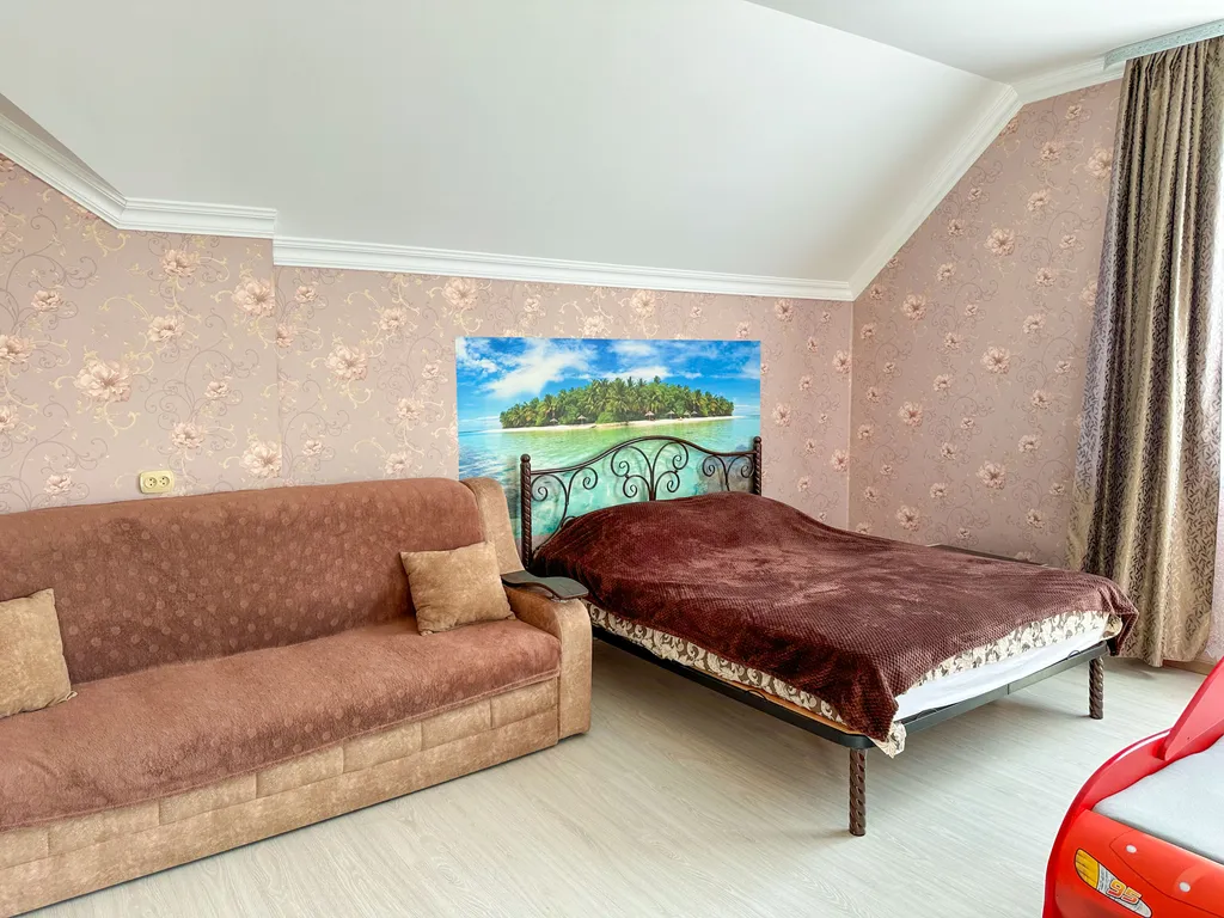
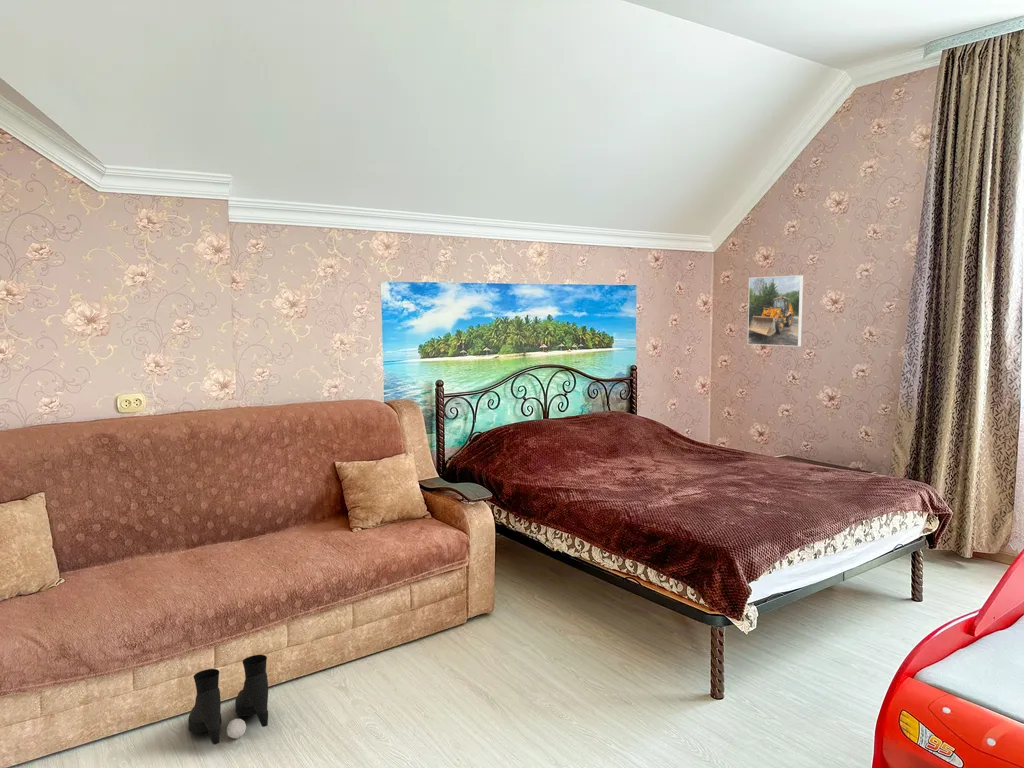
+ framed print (774, 311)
+ boots (219, 689)
